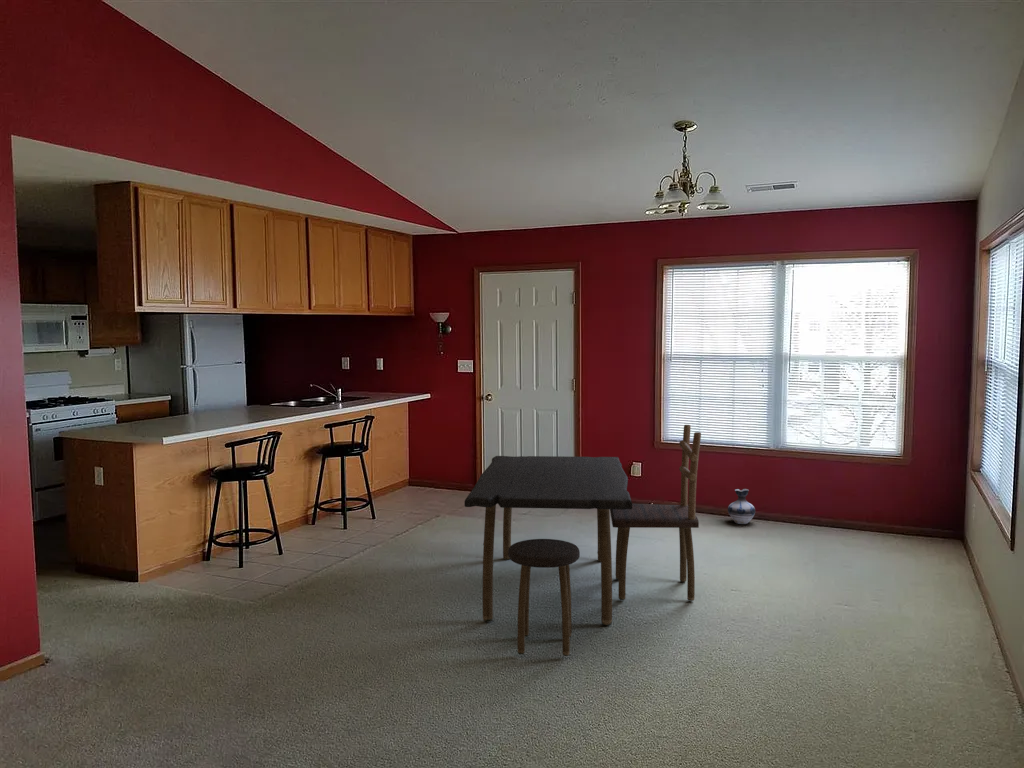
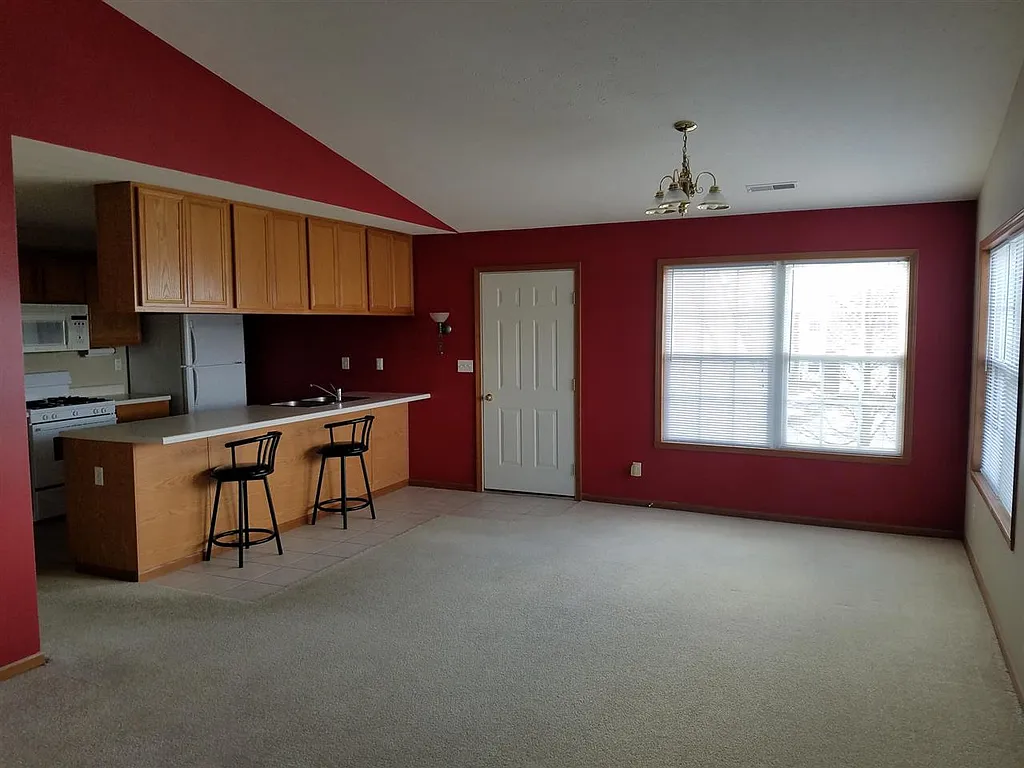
- dining table (586, 508)
- ceramic jug (741, 506)
